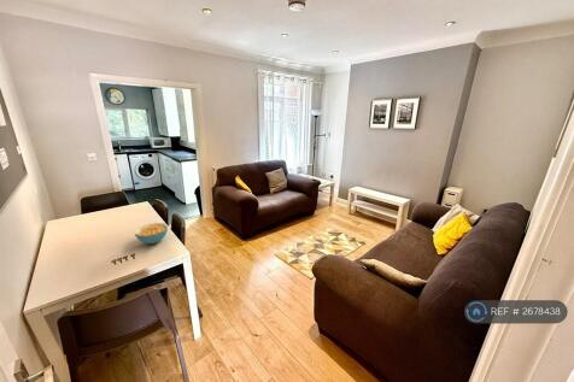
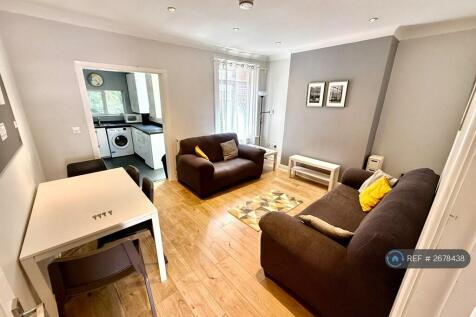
- cereal bowl (152, 235)
